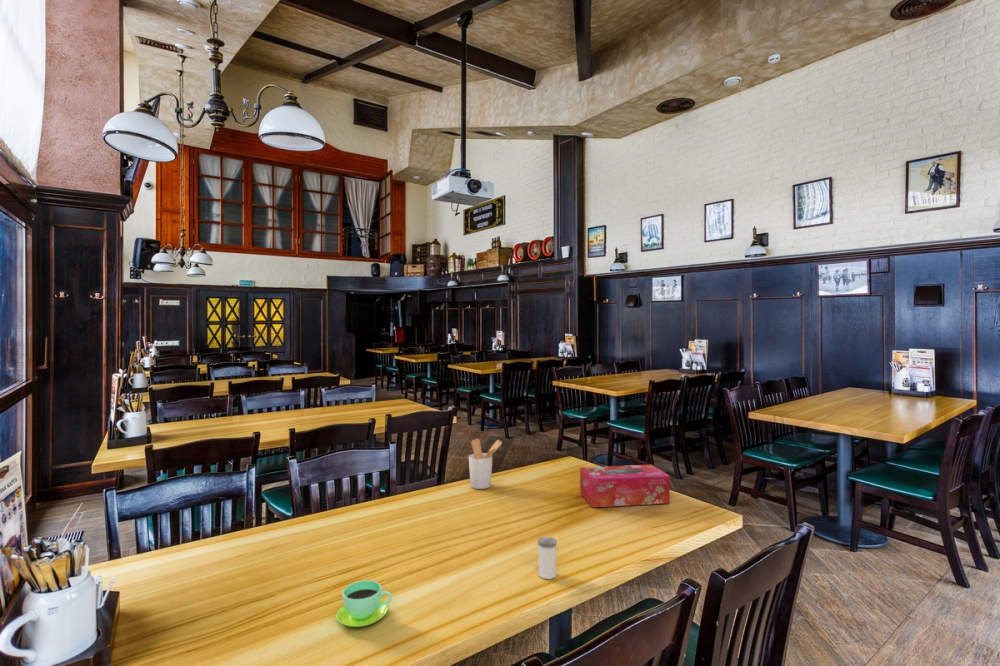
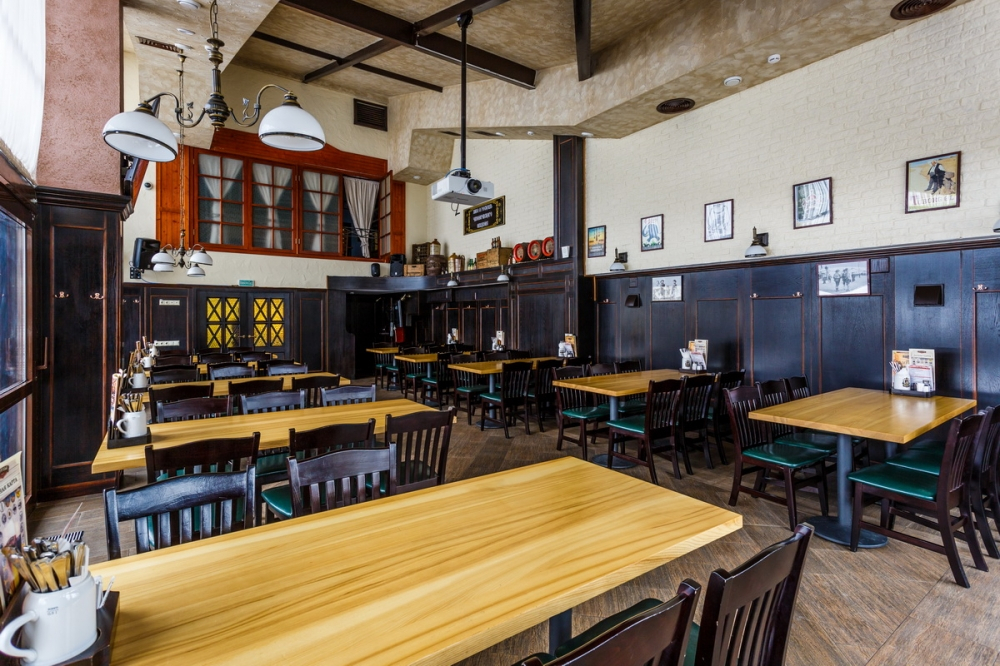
- cup (363, 603)
- tissue box (623, 484)
- utensil holder (486, 462)
- salt shaker (547, 557)
